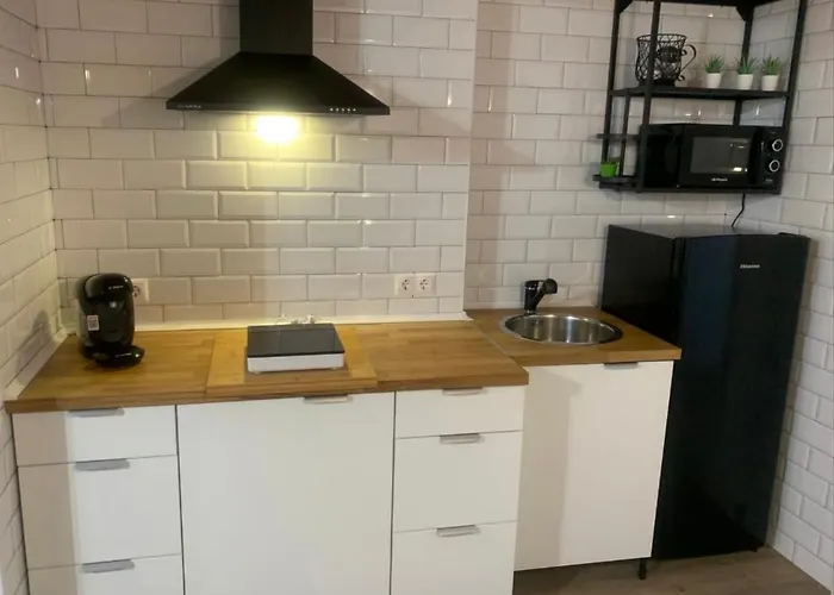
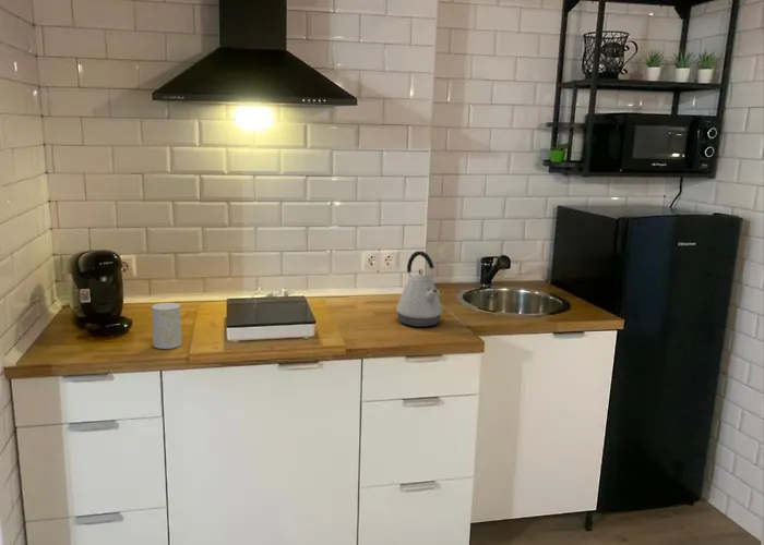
+ kettle (420, 287)
+ cup (166, 325)
